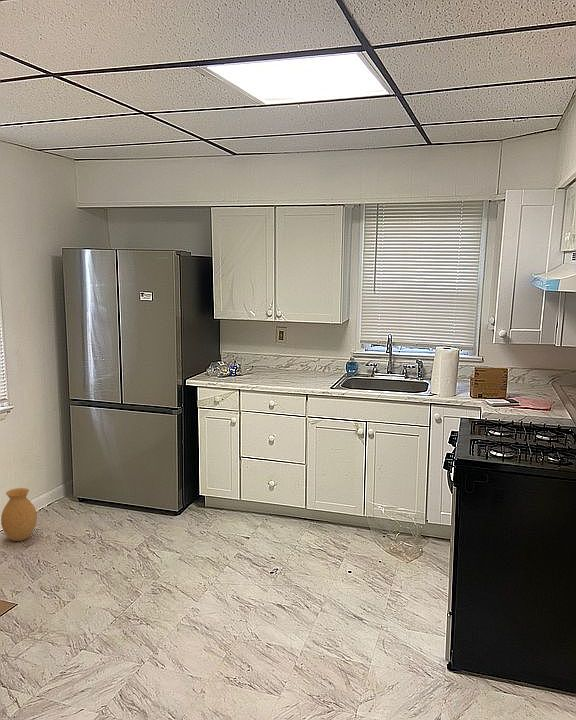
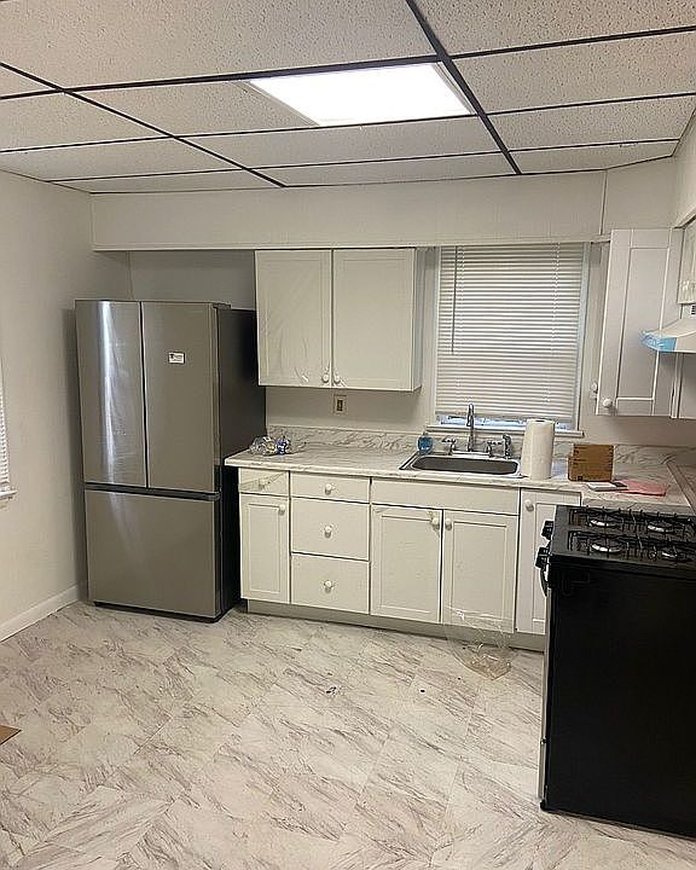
- vase (19, 515)
